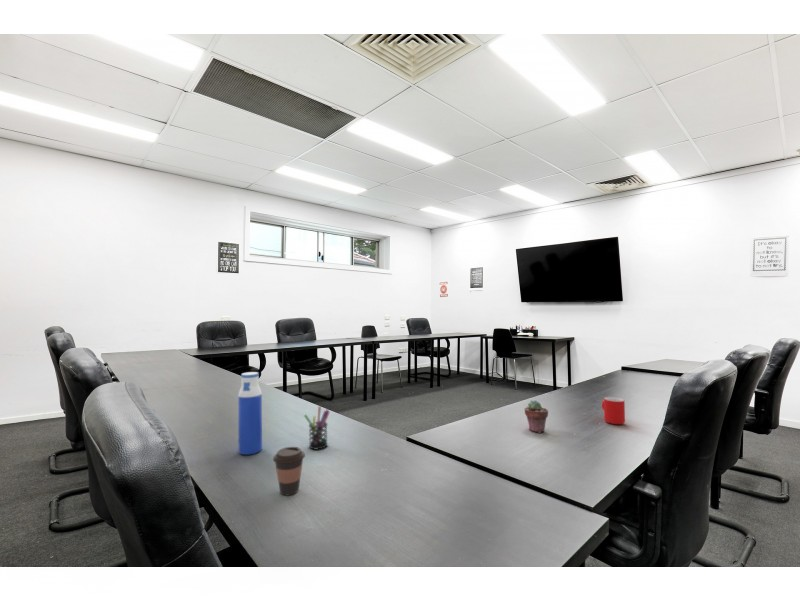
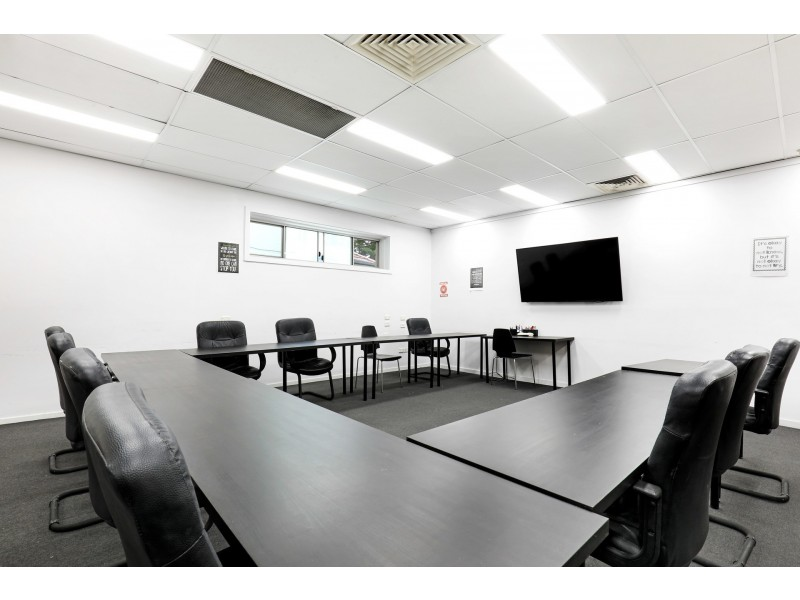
- mug (611, 409)
- potted succulent (536, 415)
- coffee cup (289, 471)
- water bottle (250, 411)
- pen holder (316, 427)
